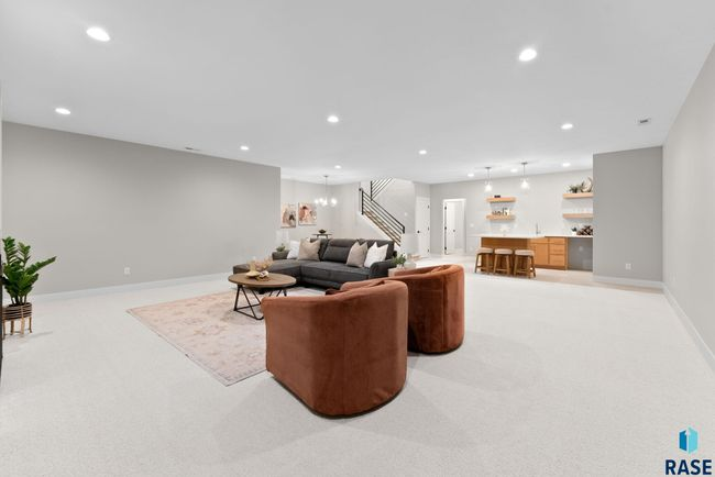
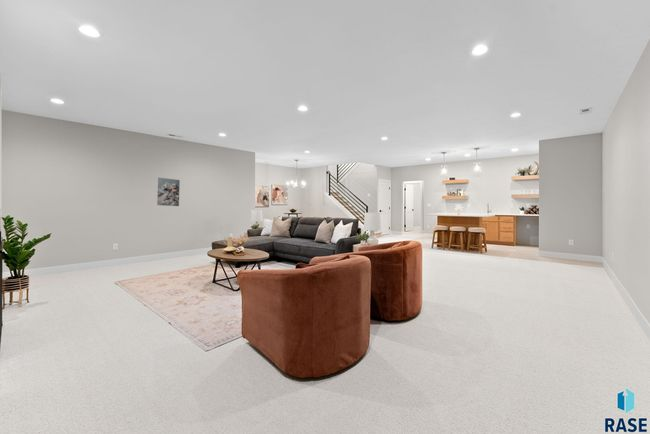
+ wall art (168, 192)
